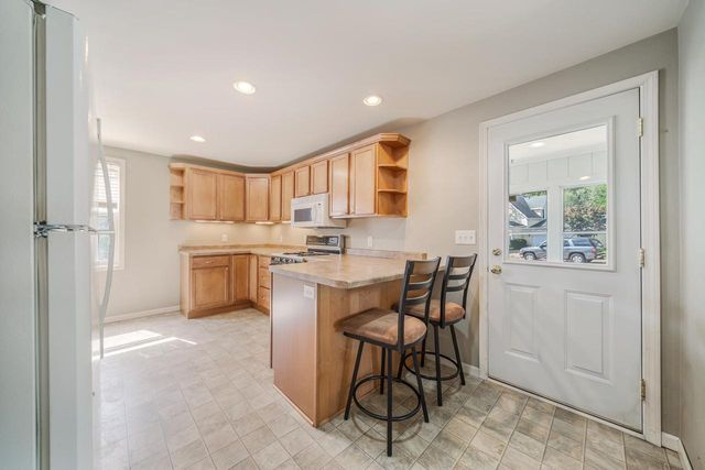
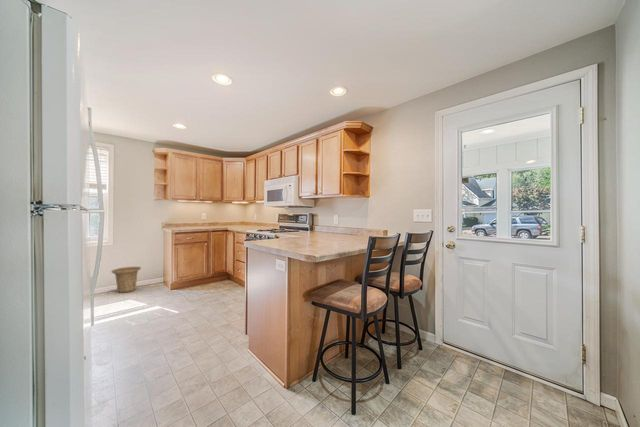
+ basket (126, 279)
